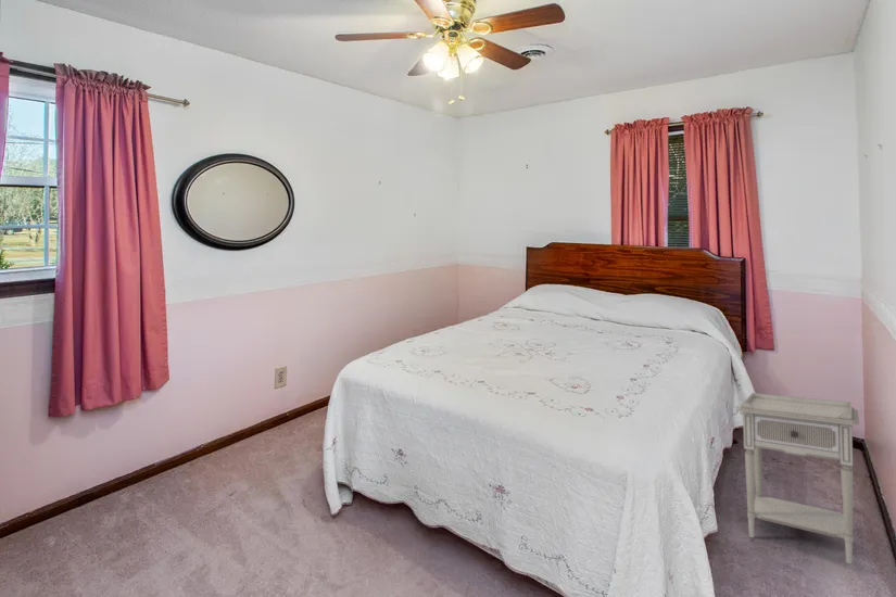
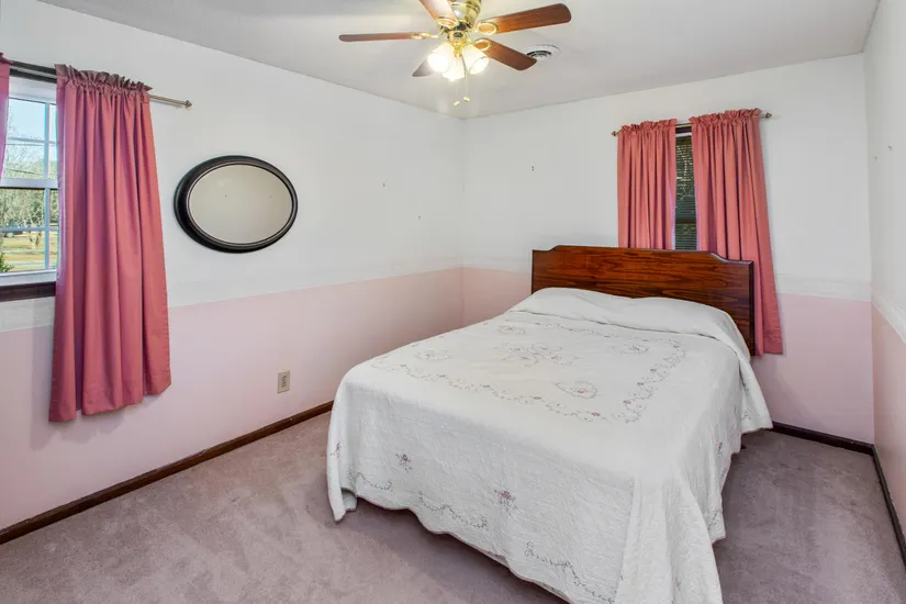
- nightstand (797, 455)
